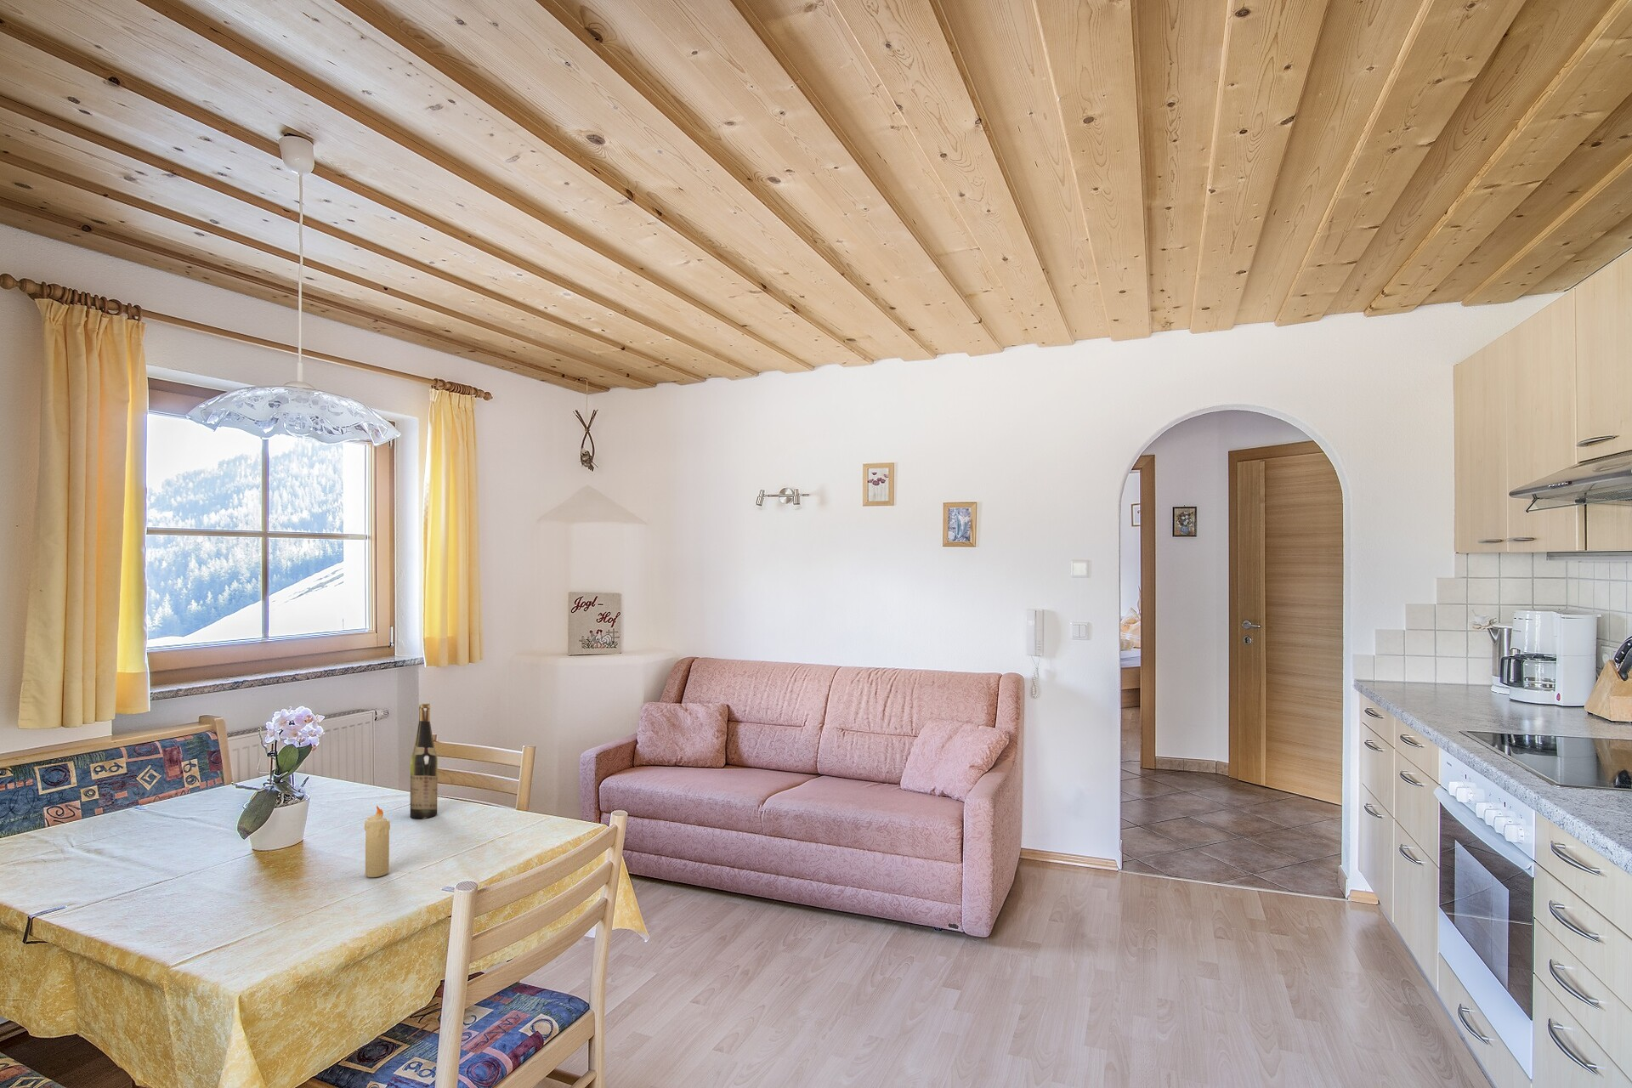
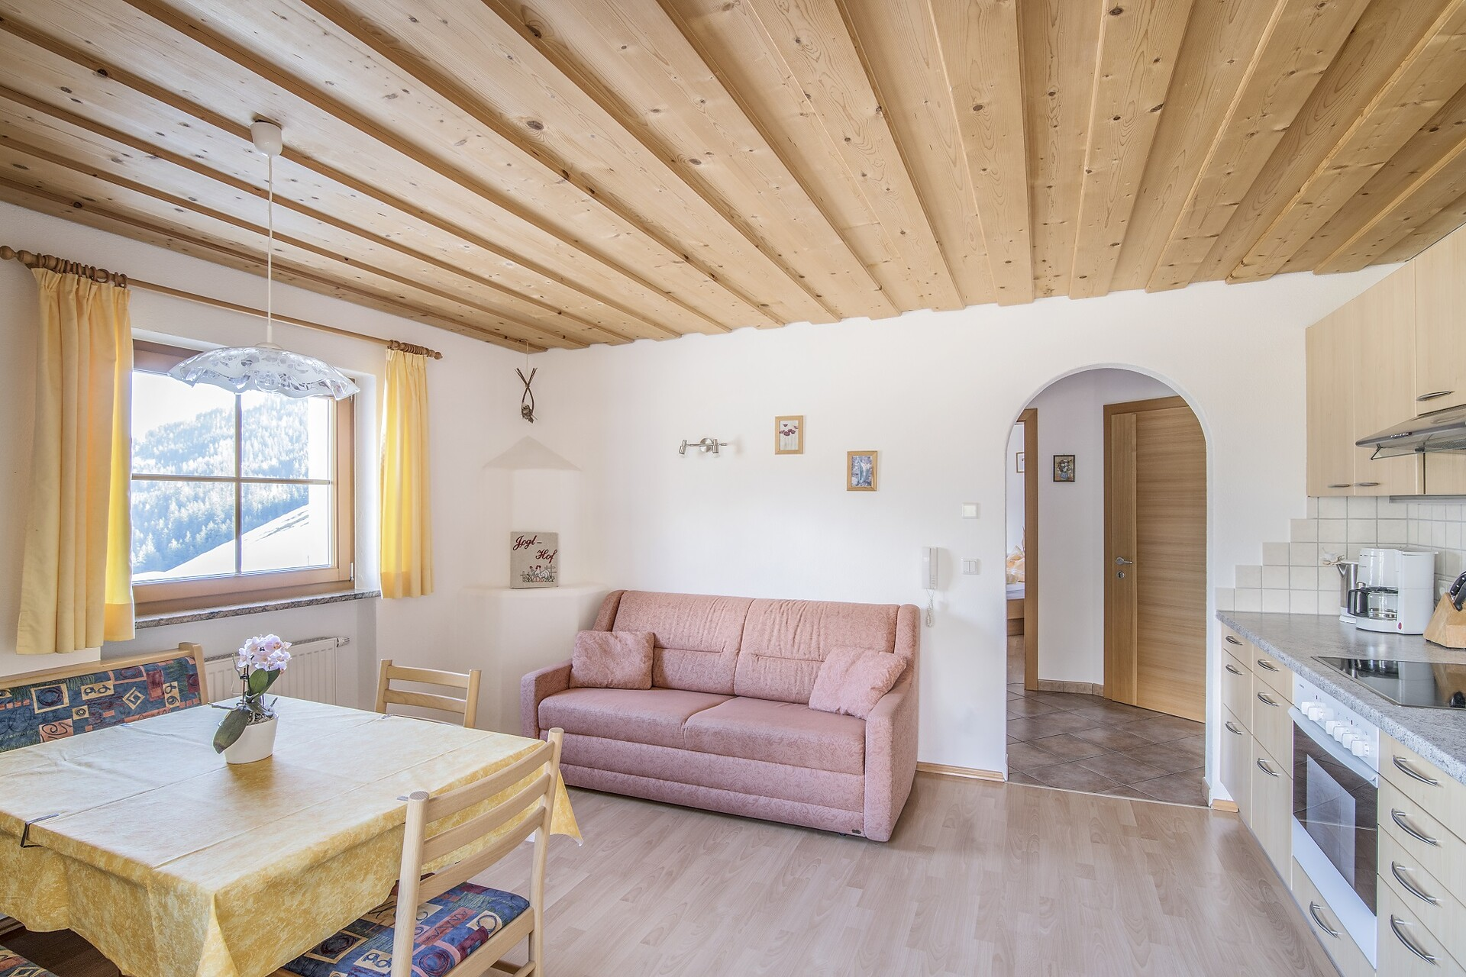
- candle (376, 839)
- wine bottle (424, 759)
